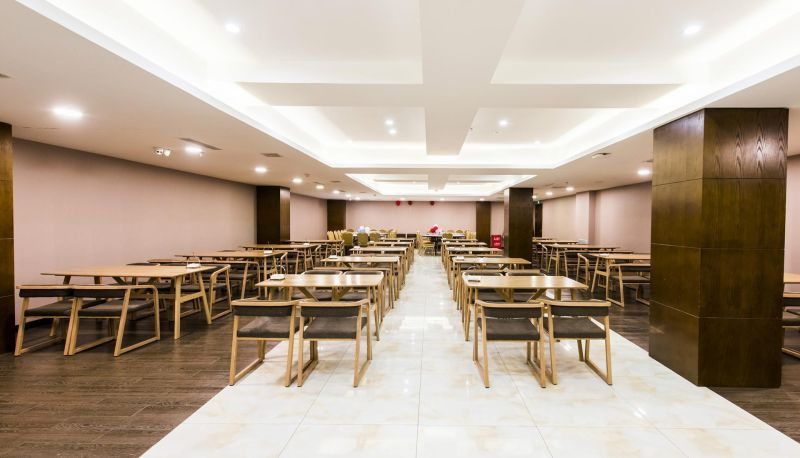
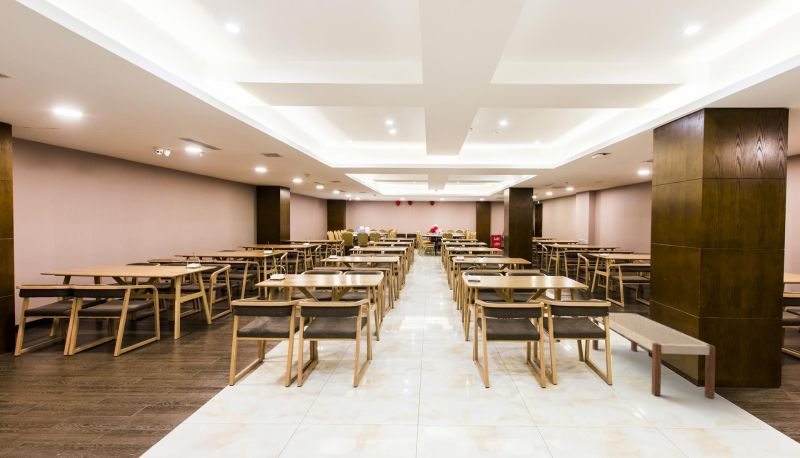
+ bench (644, 346)
